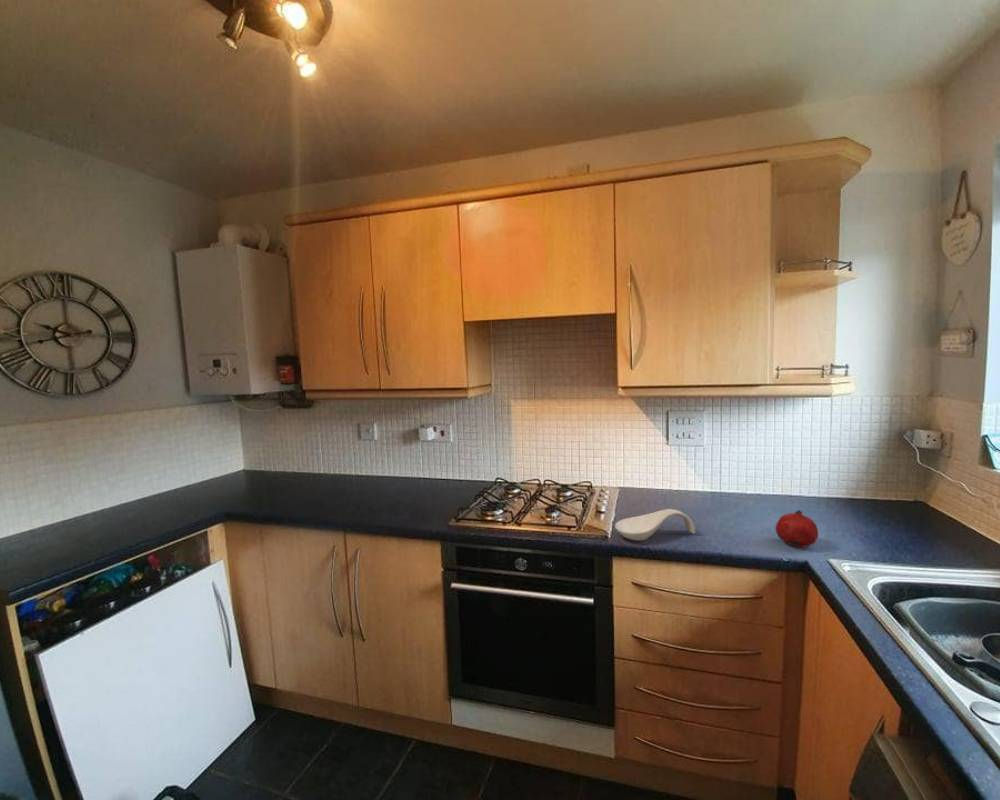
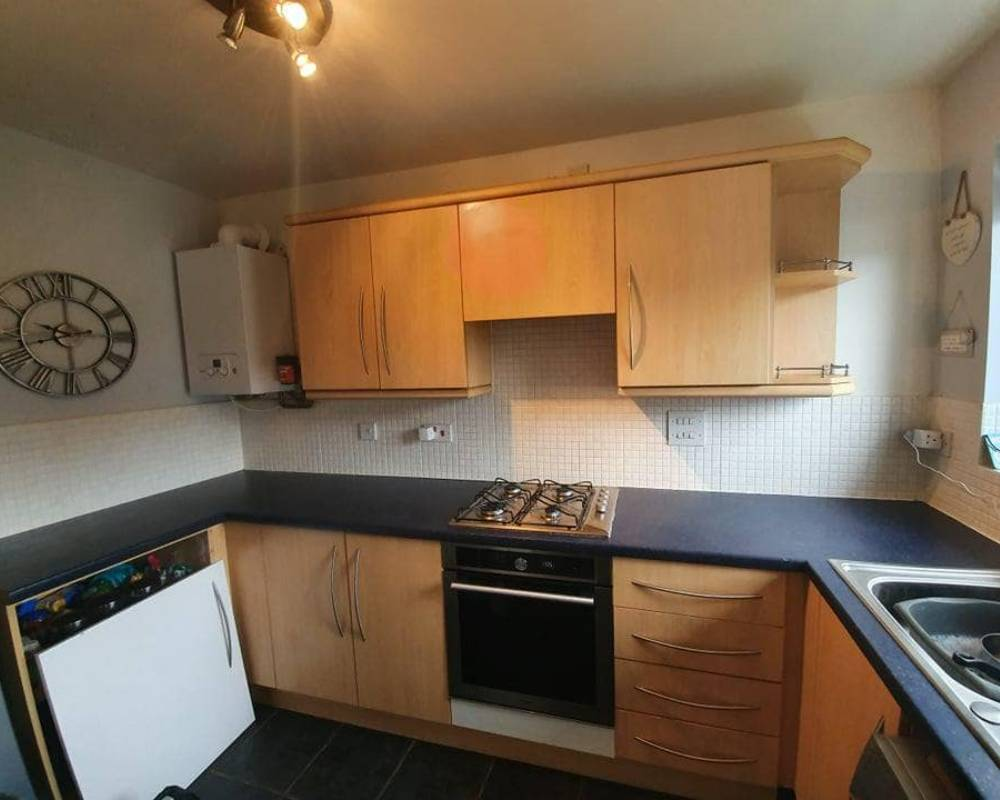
- spoon rest (654, 523)
- fruit (796, 526)
